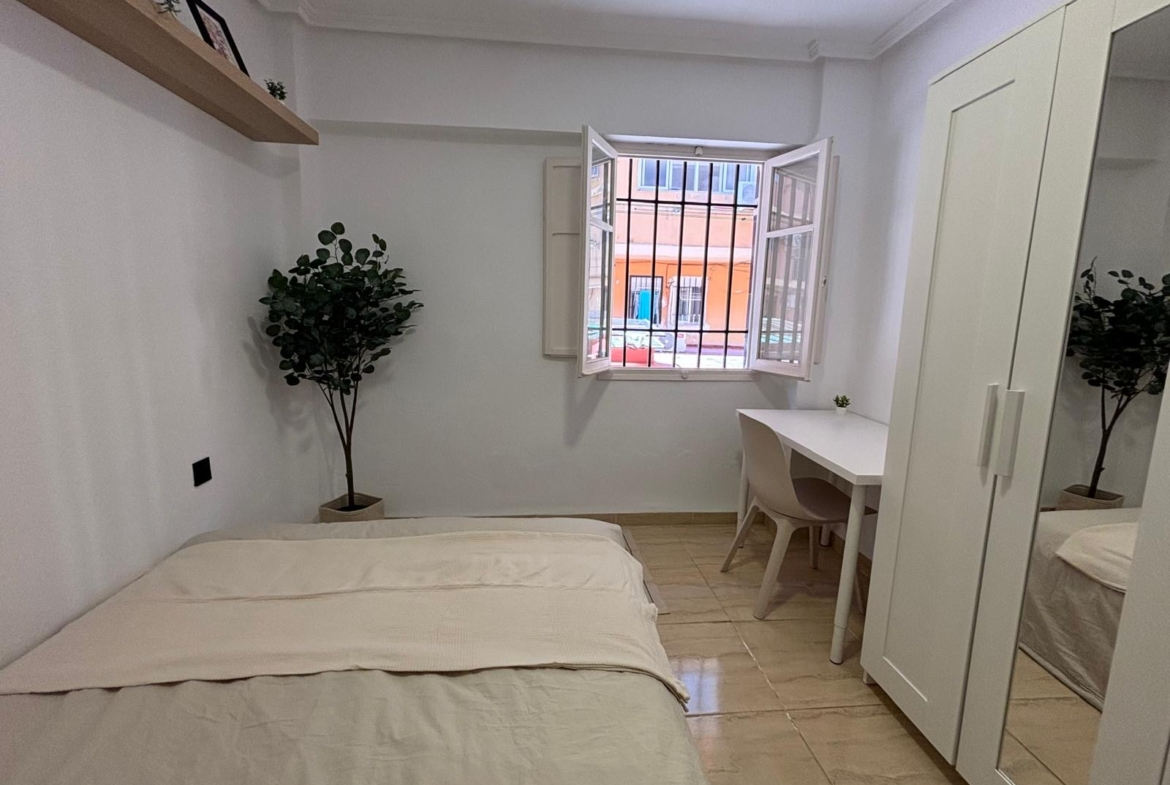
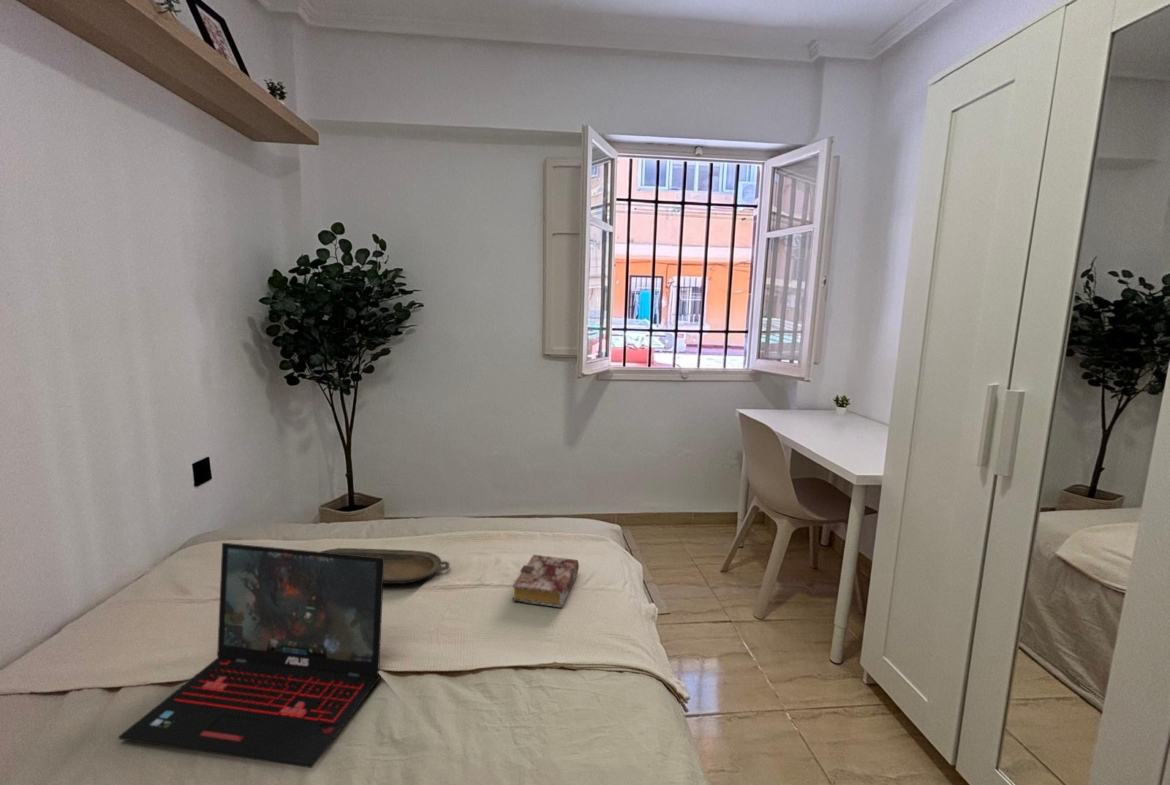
+ serving tray (371, 556)
+ laptop (262, 643)
+ book (546, 579)
